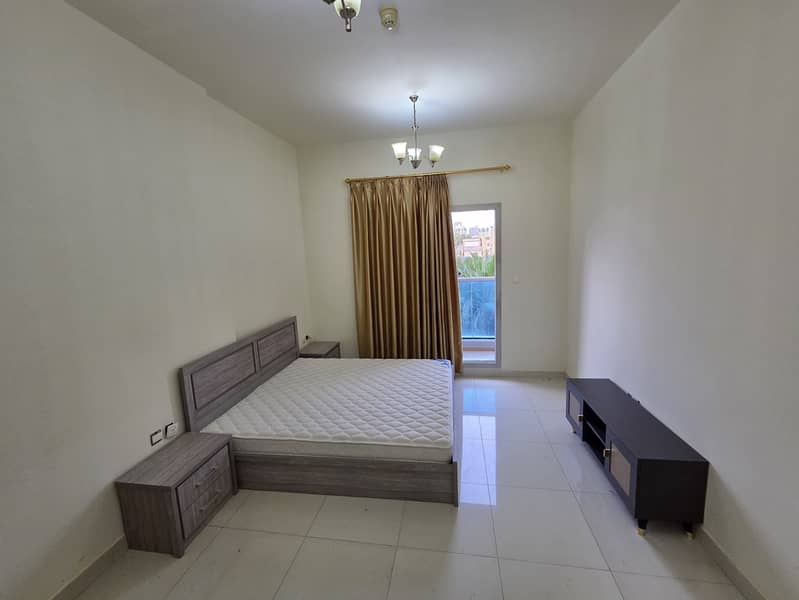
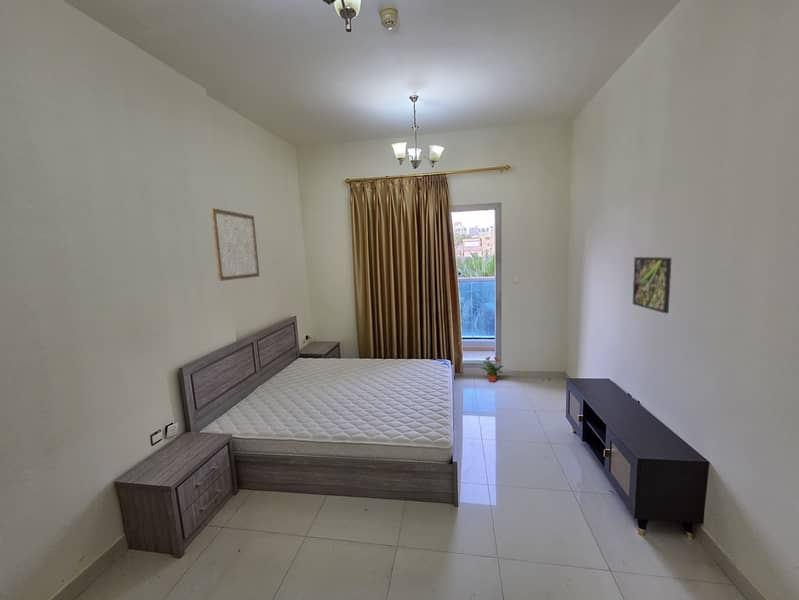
+ wall art (236, 246)
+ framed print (650, 283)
+ potted plant (492, 368)
